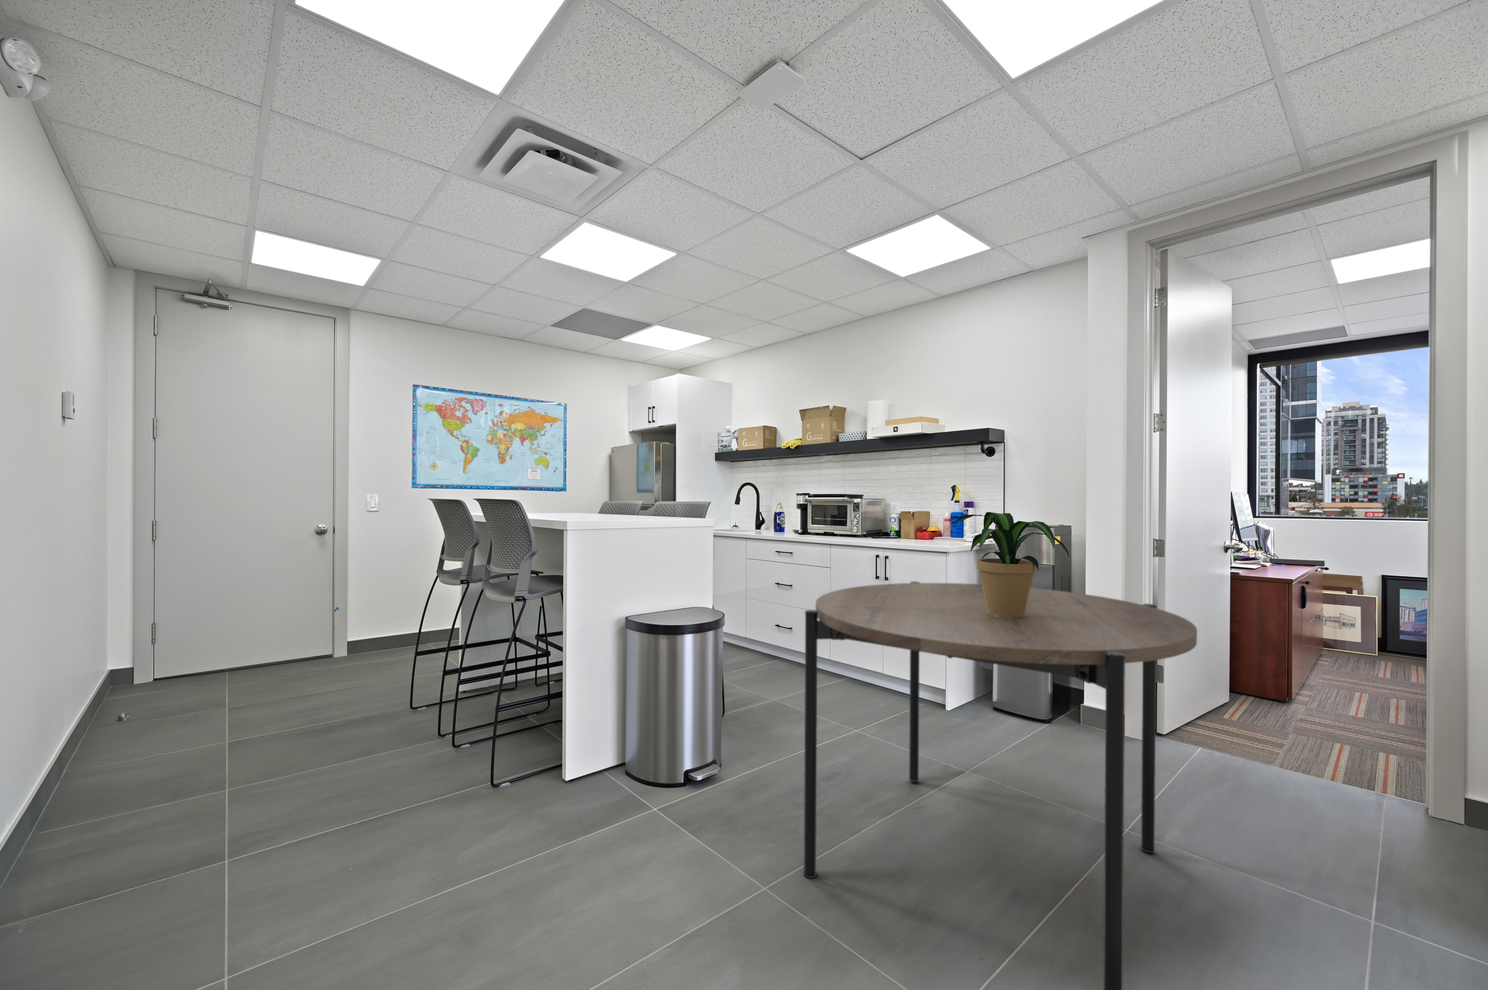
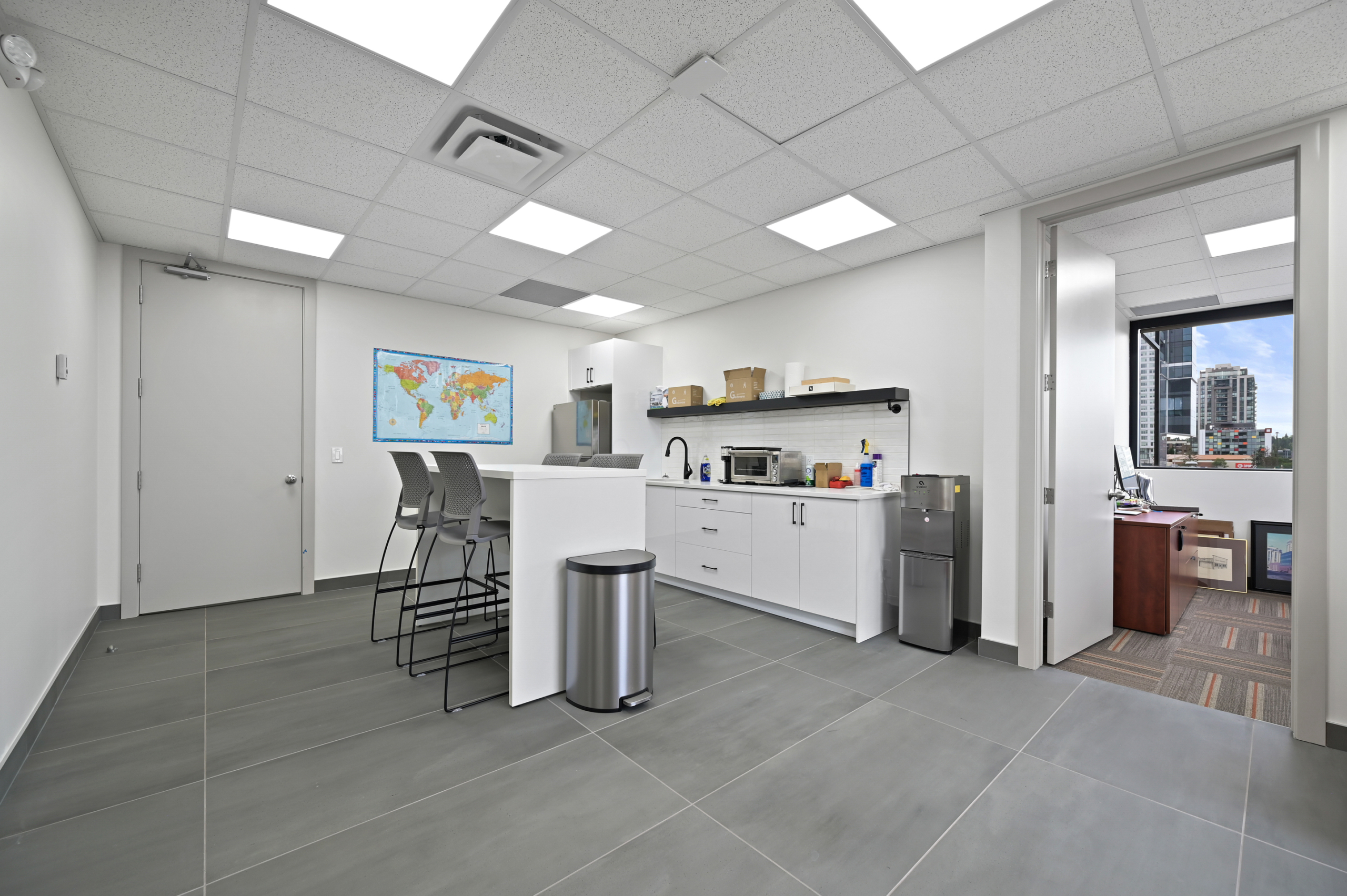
- dining table (918, 735)
- potted plant (1005, 562)
